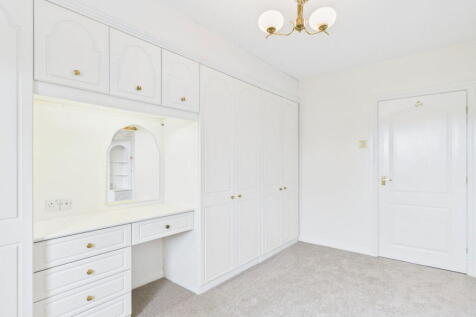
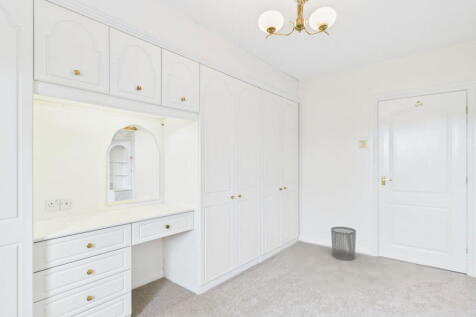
+ waste bin (343, 243)
